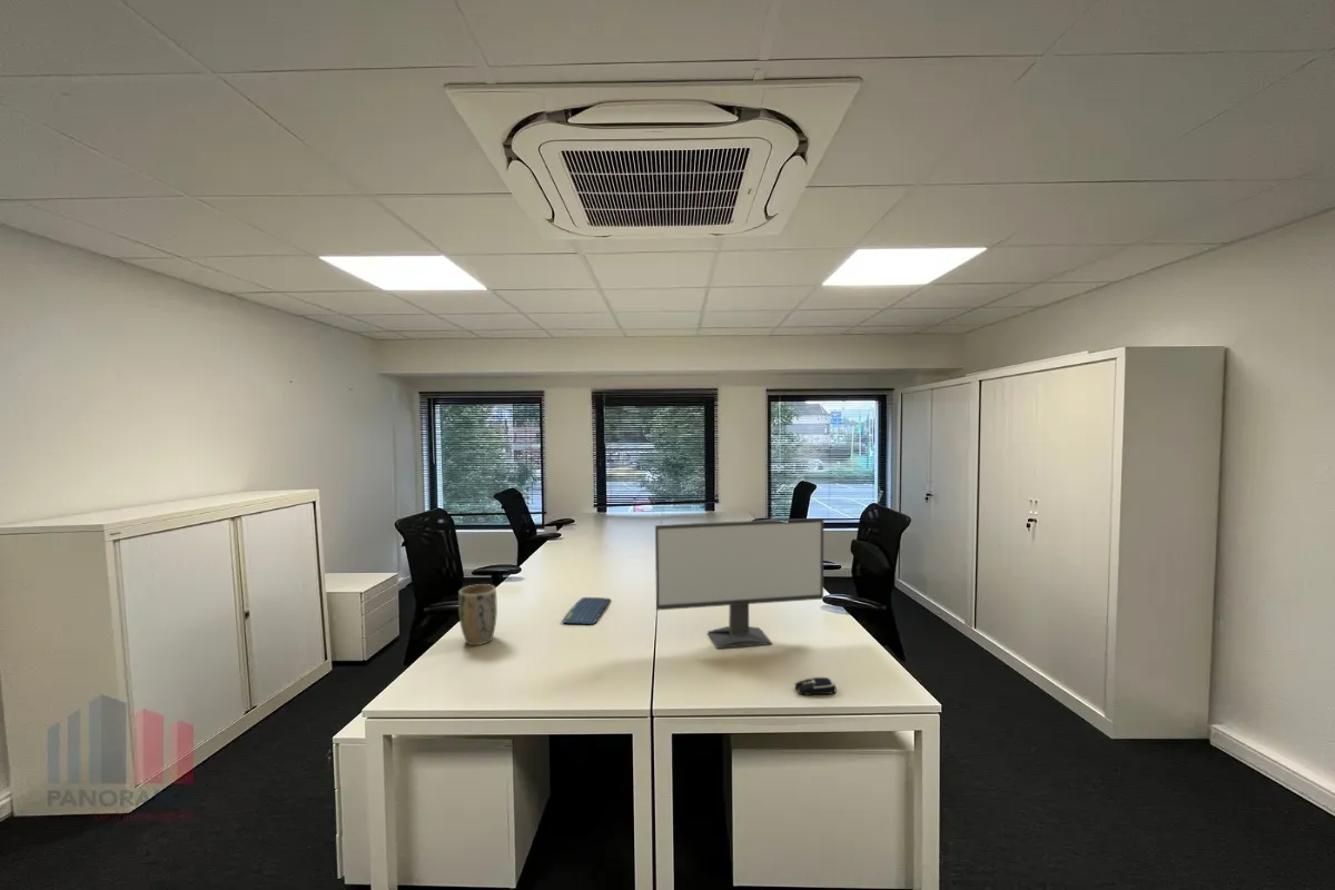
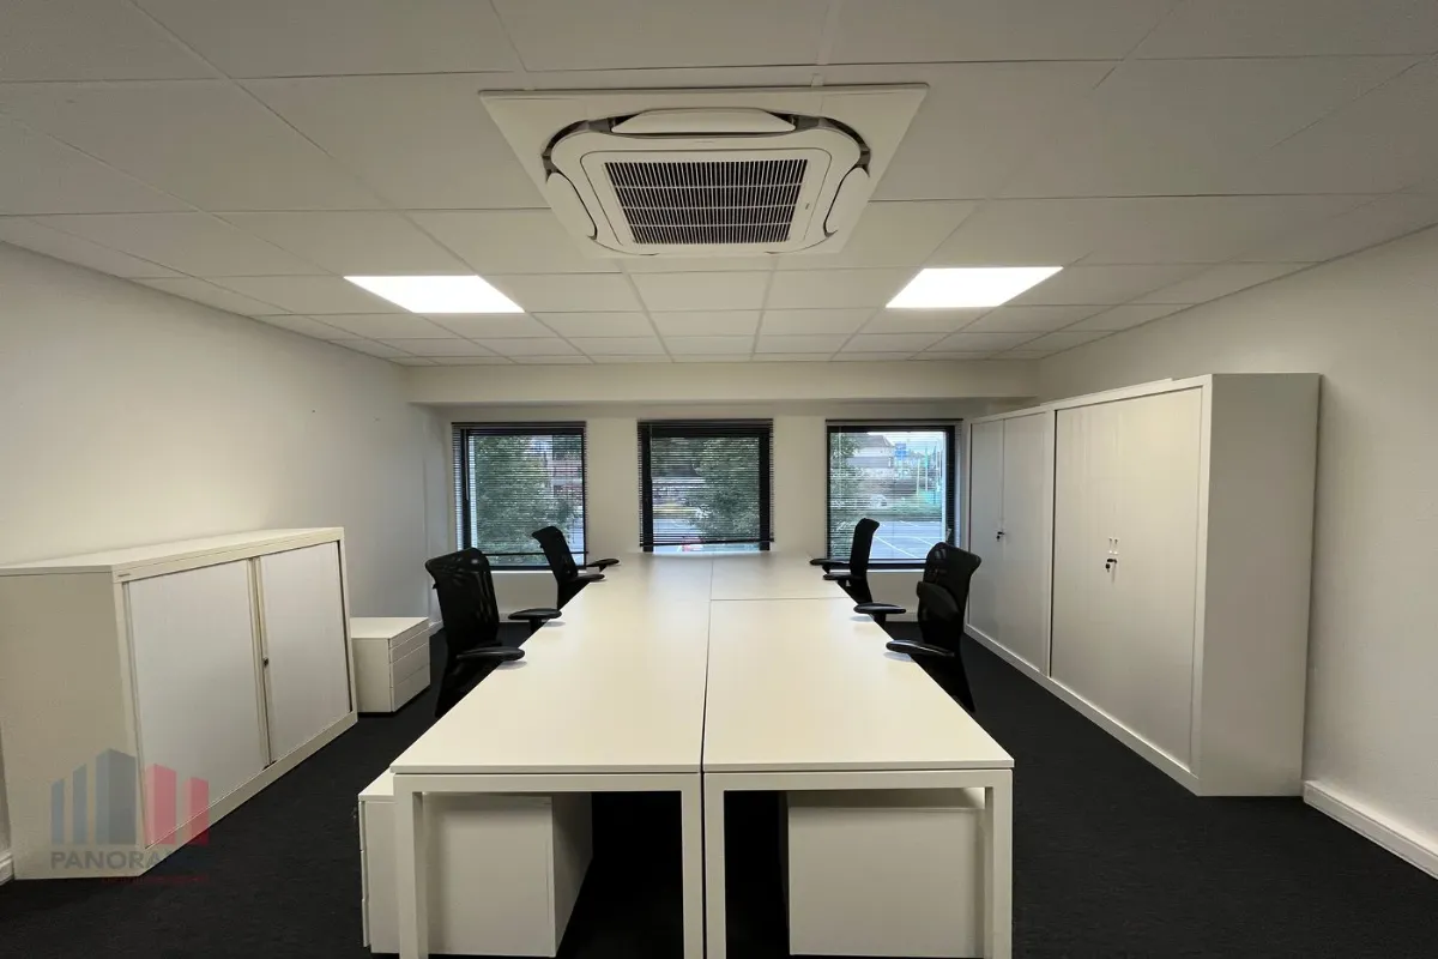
- keyboard (587, 609)
- plant pot (477, 614)
- computer mouse (815, 684)
- computer monitor (740, 578)
